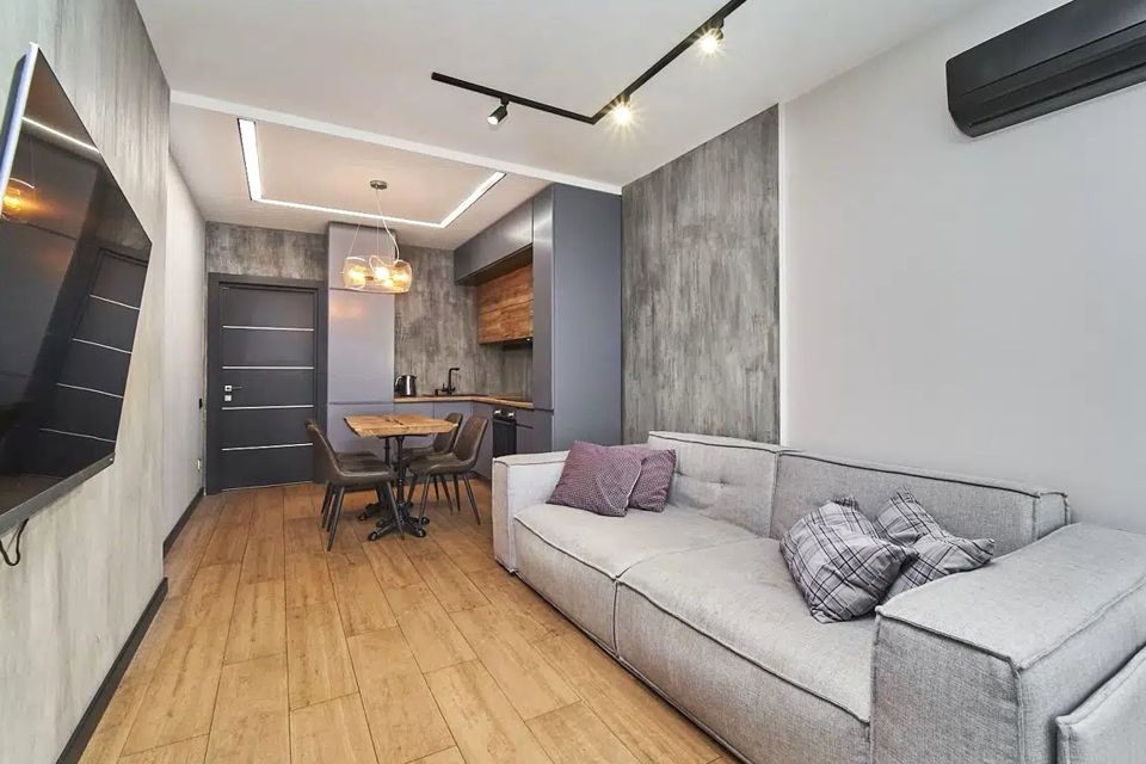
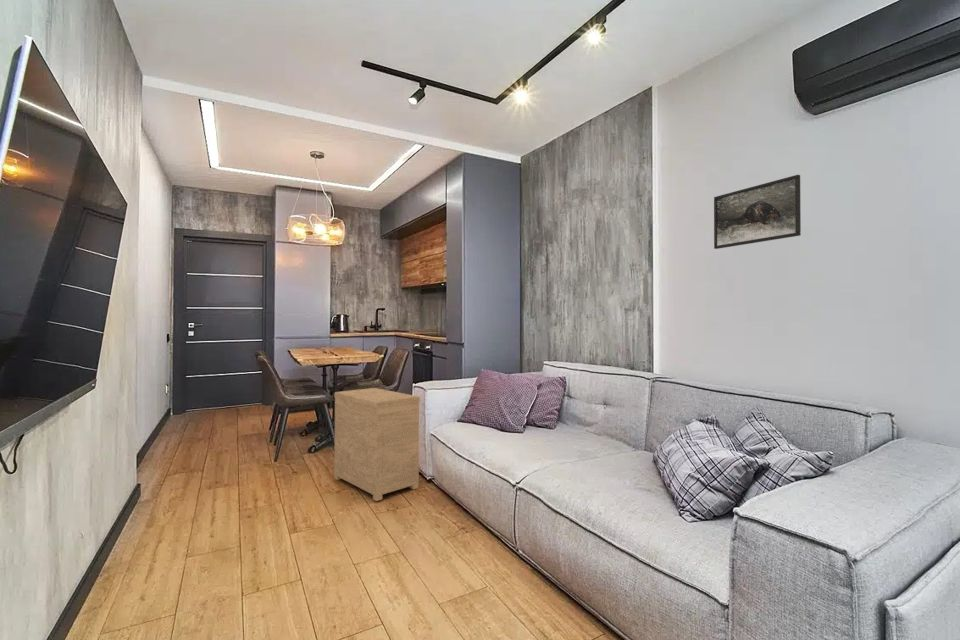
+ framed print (753, 214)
+ side table (378, 438)
